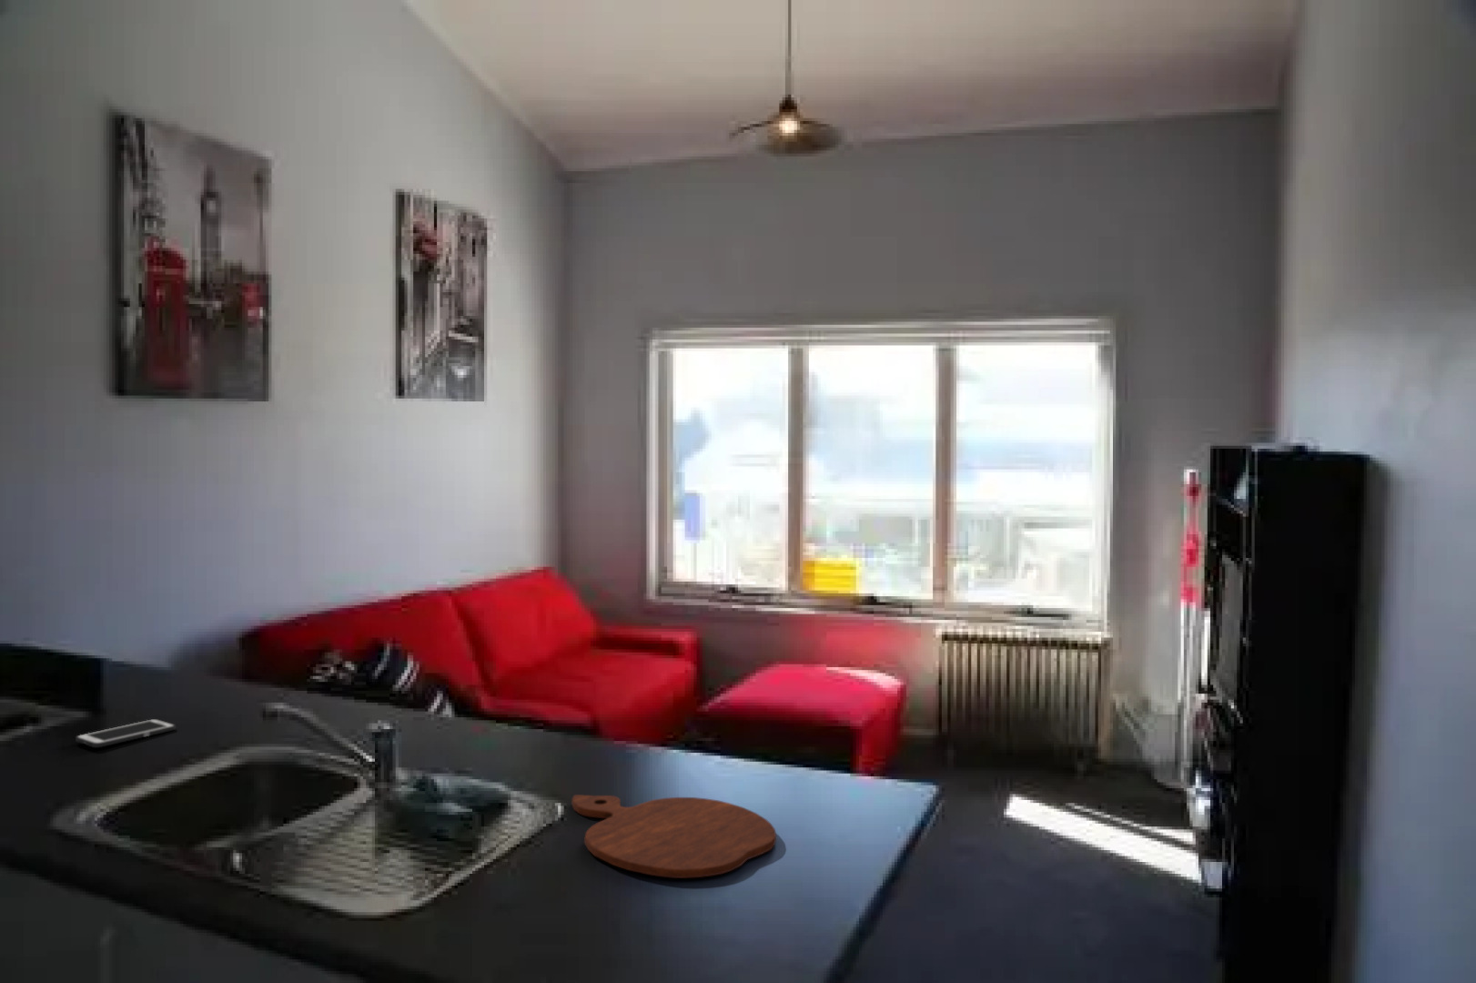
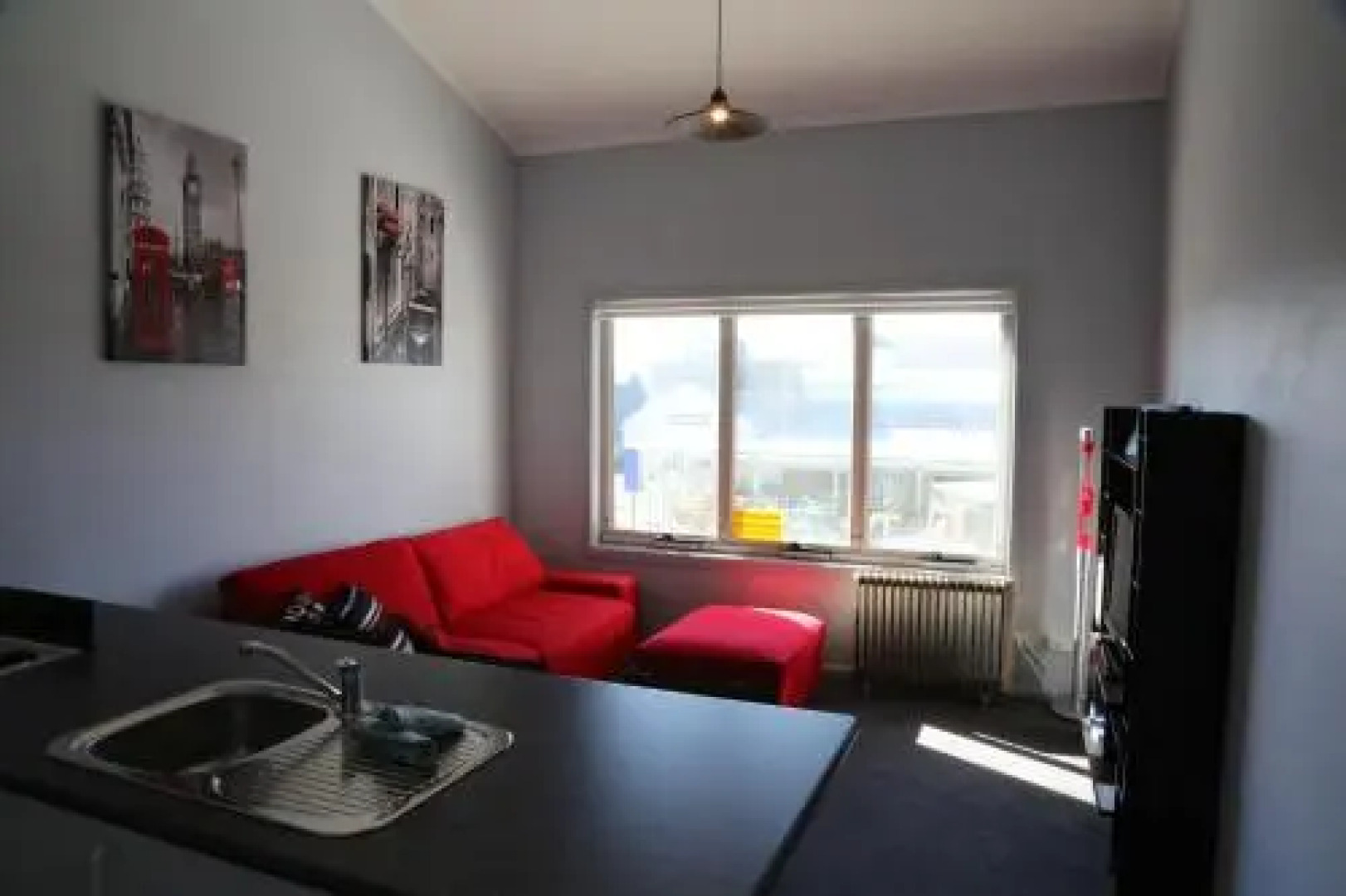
- cell phone (126, 733)
- cutting board (656, 825)
